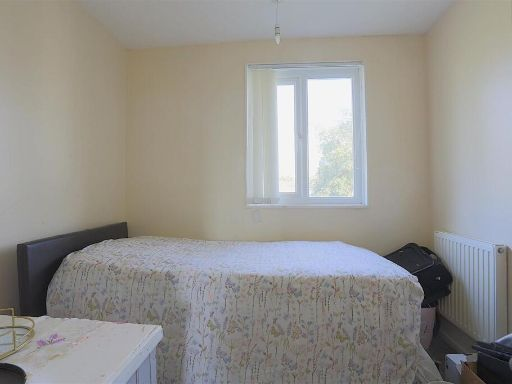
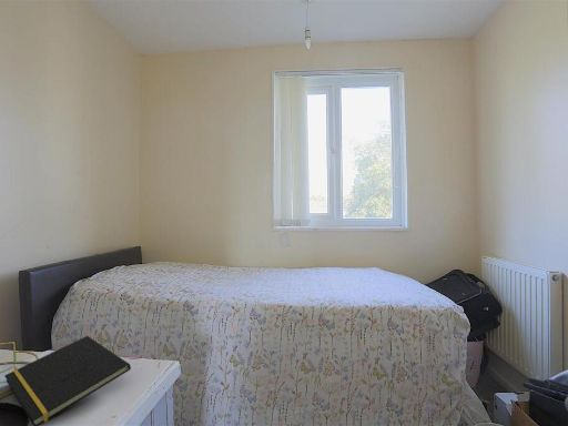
+ notepad (67, 372)
